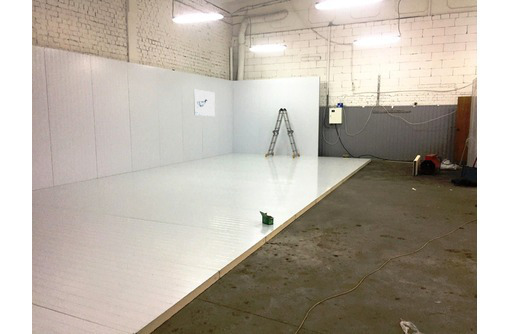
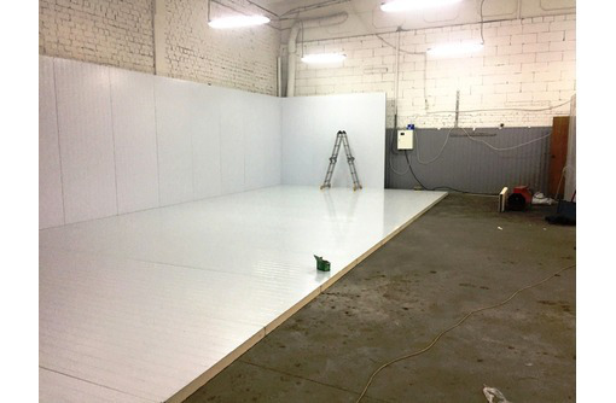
- wall art (204, 103)
